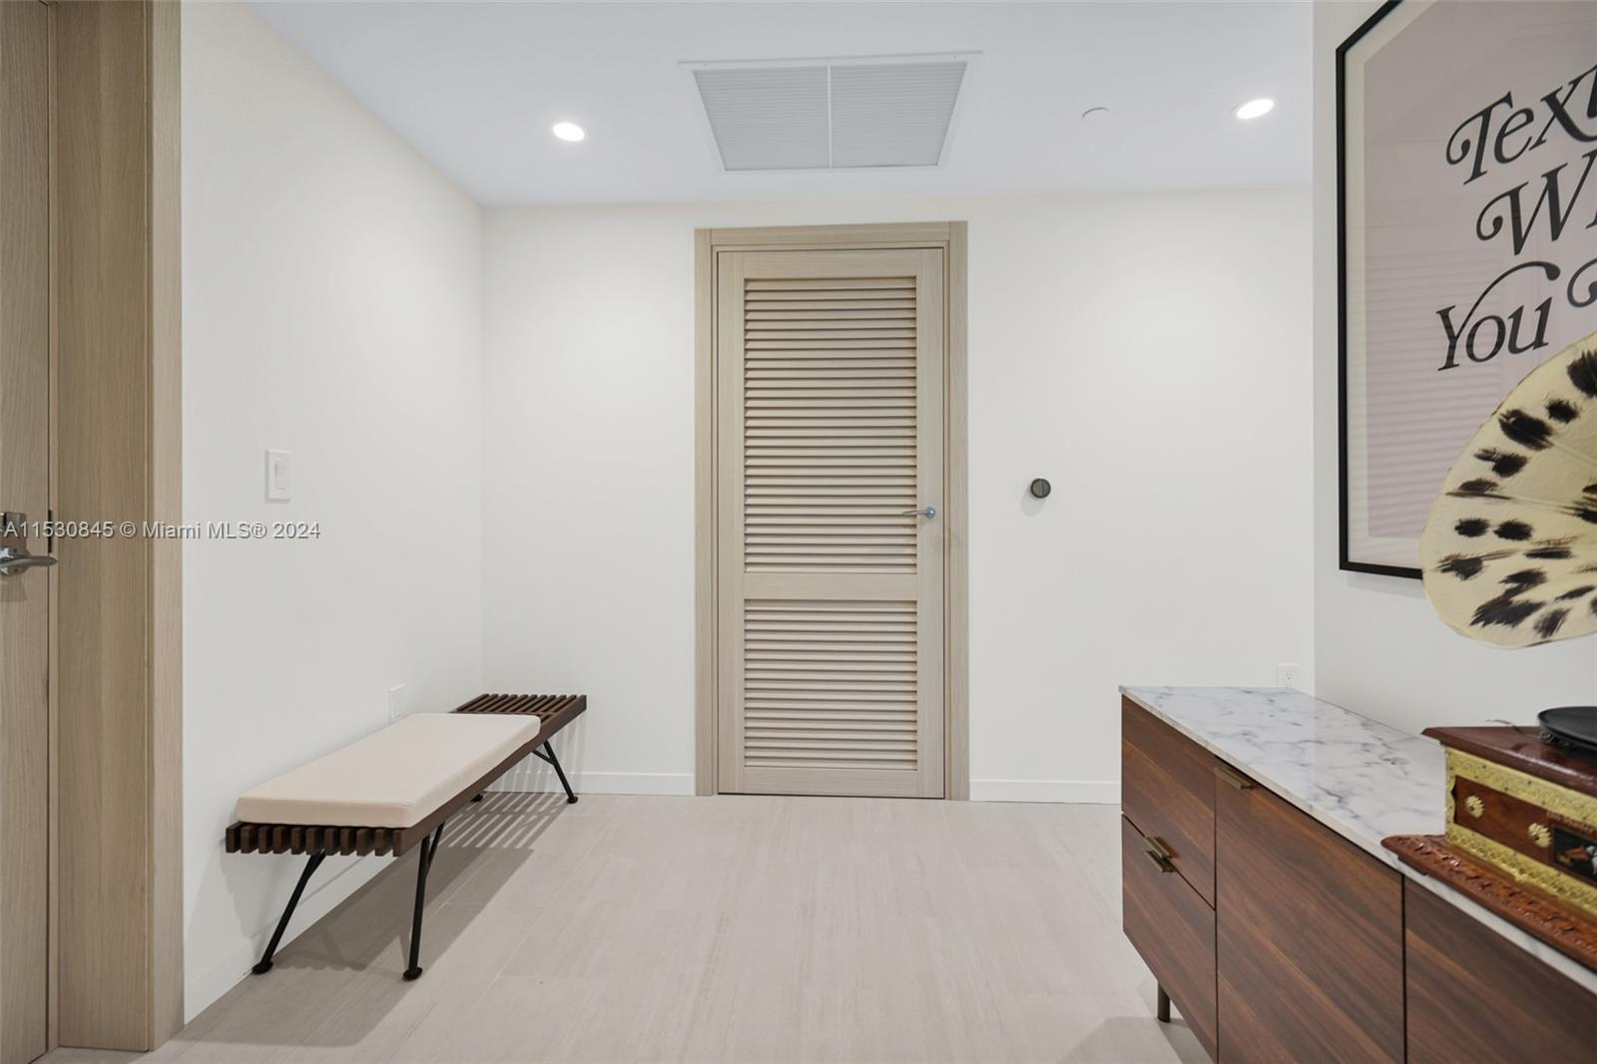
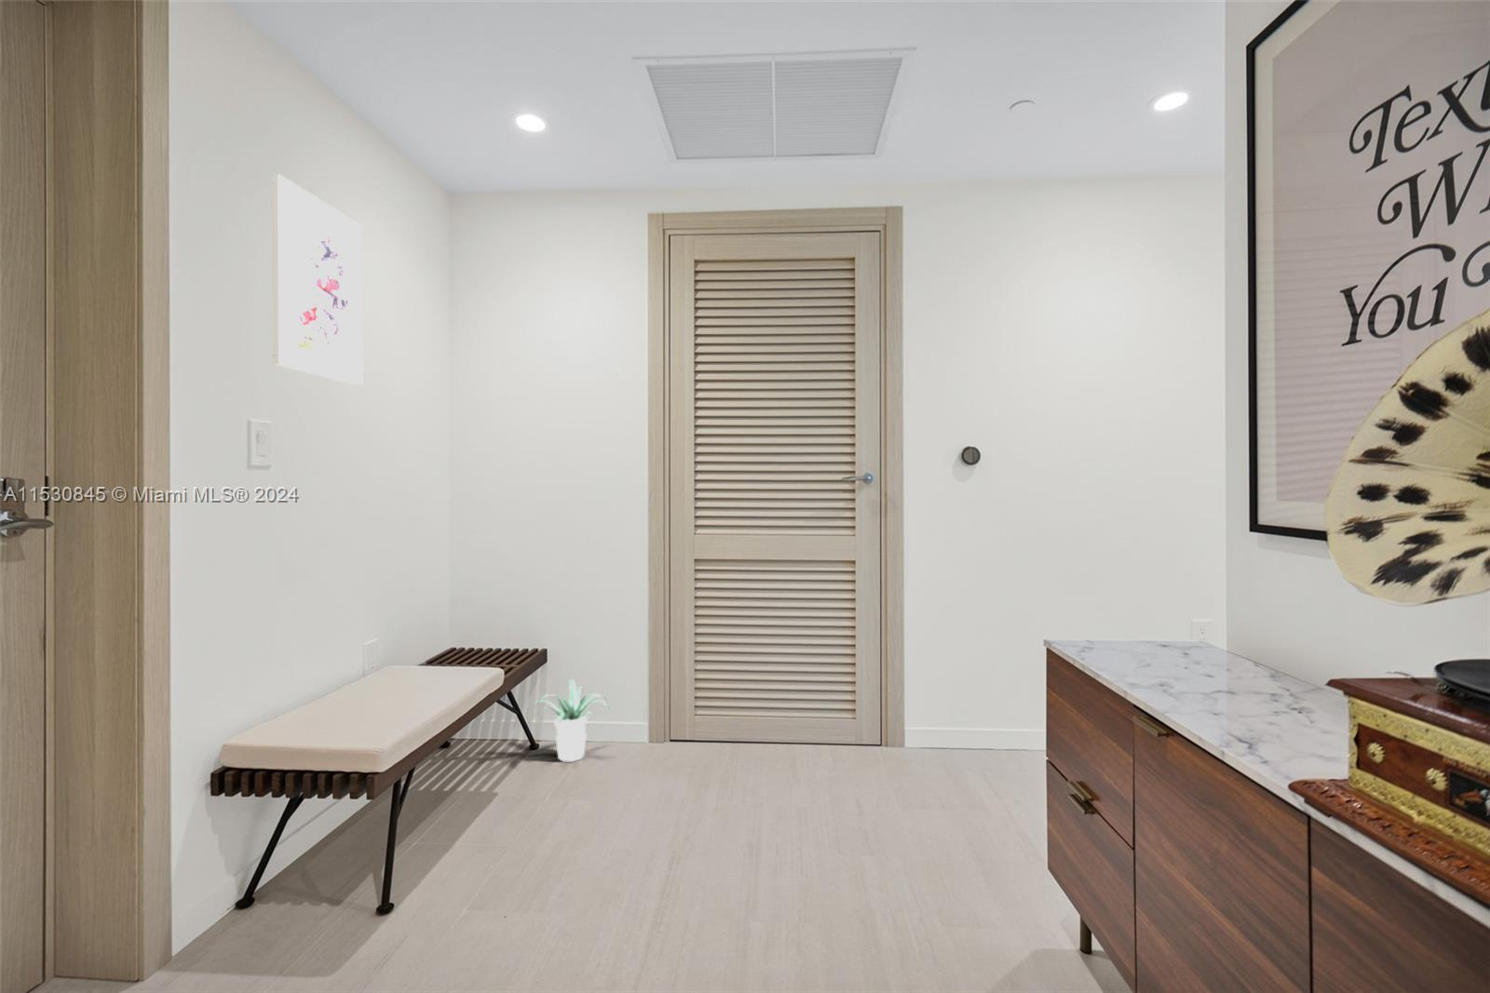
+ potted plant (571, 721)
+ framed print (320, 288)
